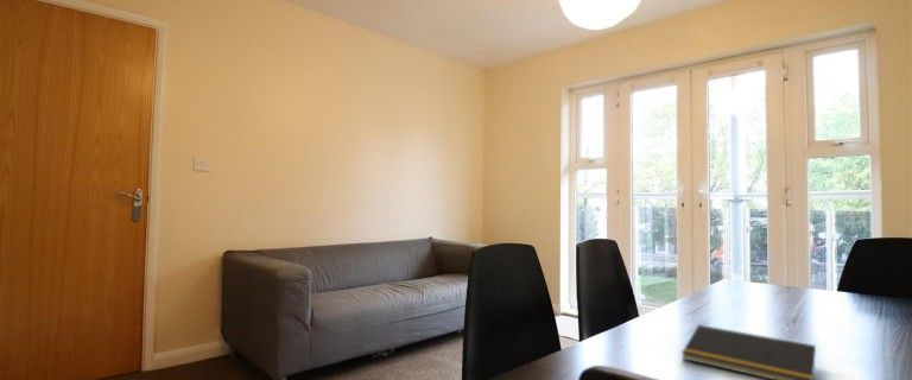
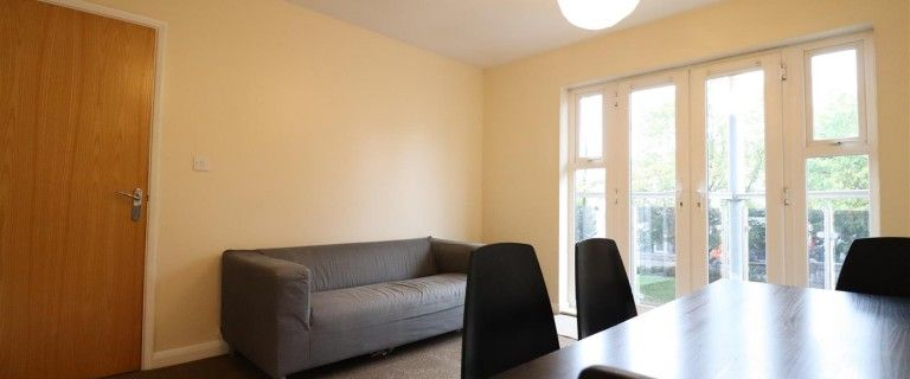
- notepad (747, 352)
